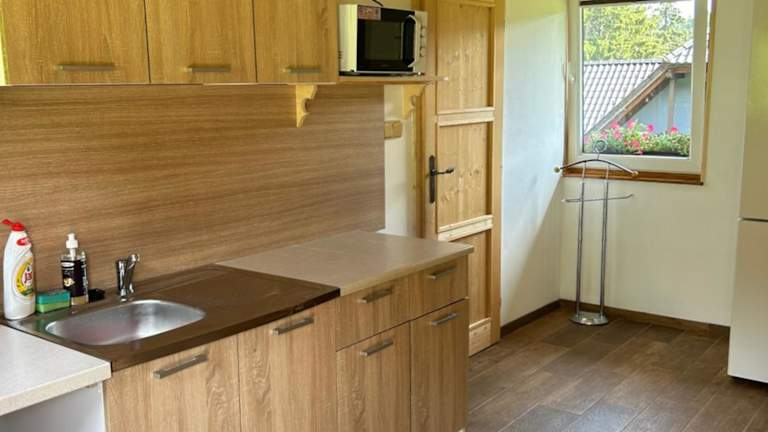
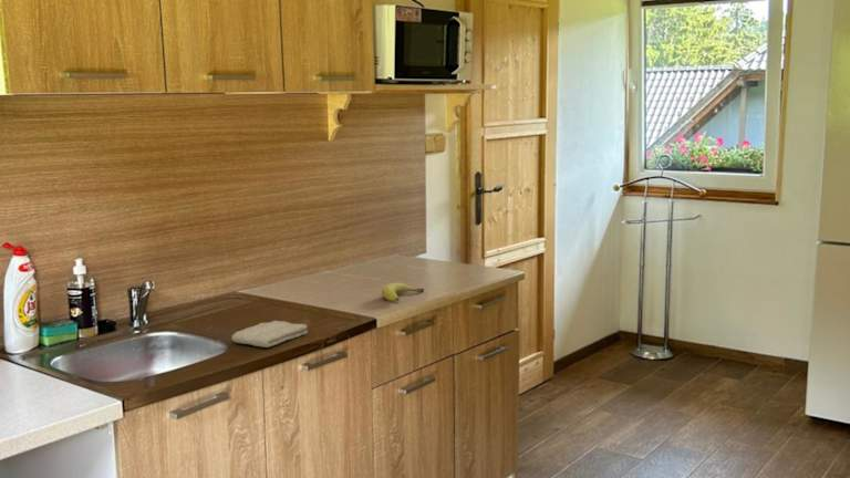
+ washcloth (271, 332)
+ fruit (398, 290)
